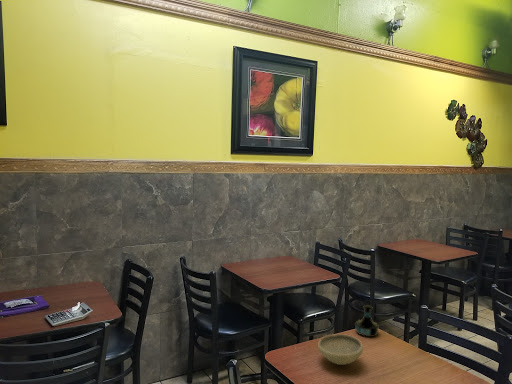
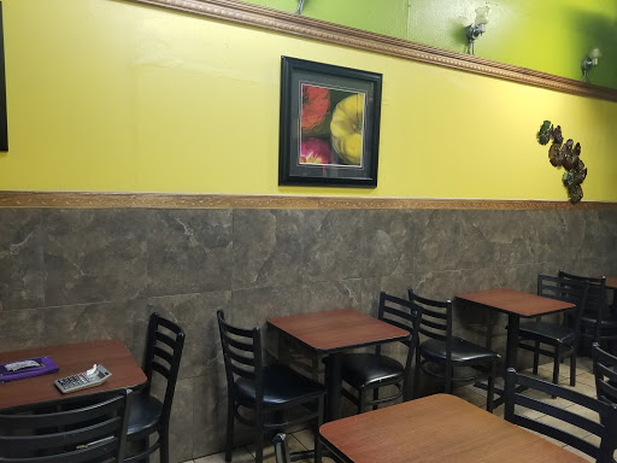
- tequila bottle (367, 319)
- bowl (340, 352)
